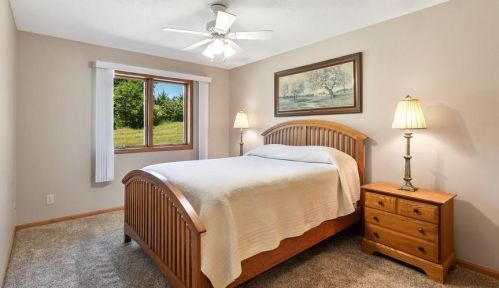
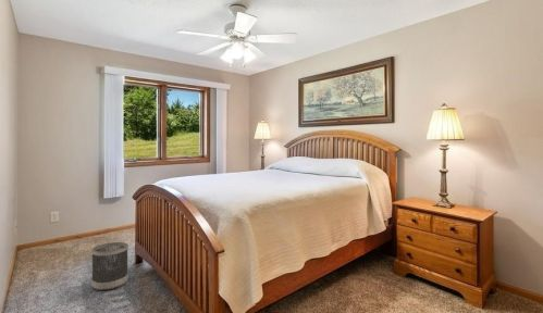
+ wastebasket (110, 264)
